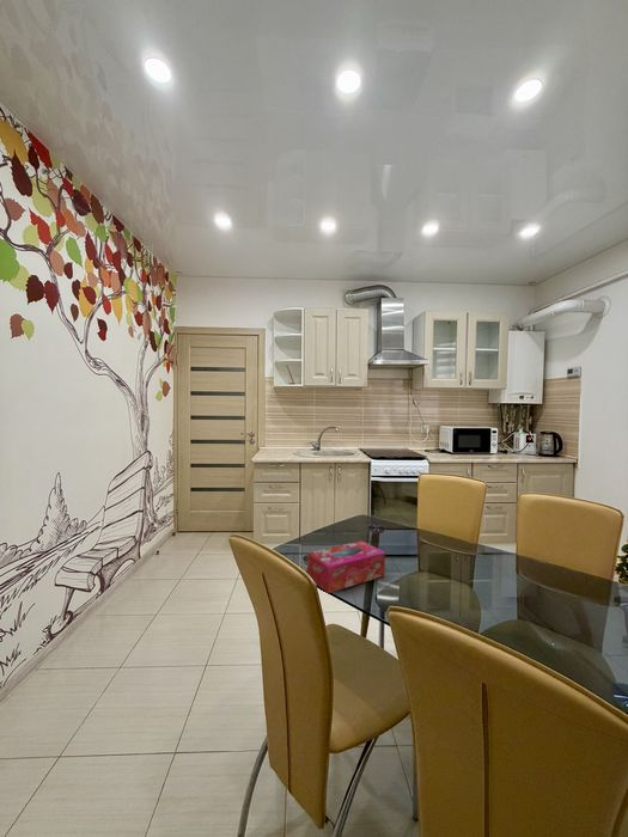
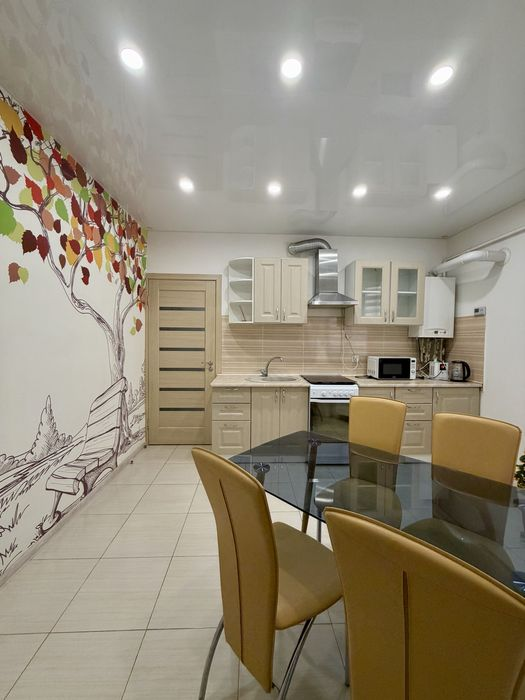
- tissue box (346, 564)
